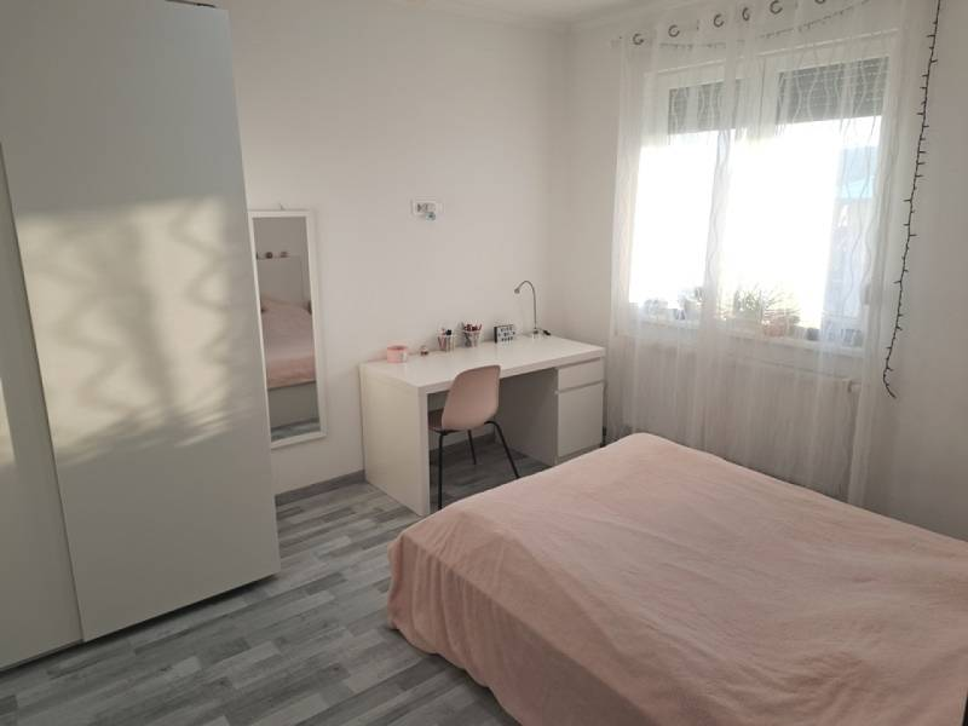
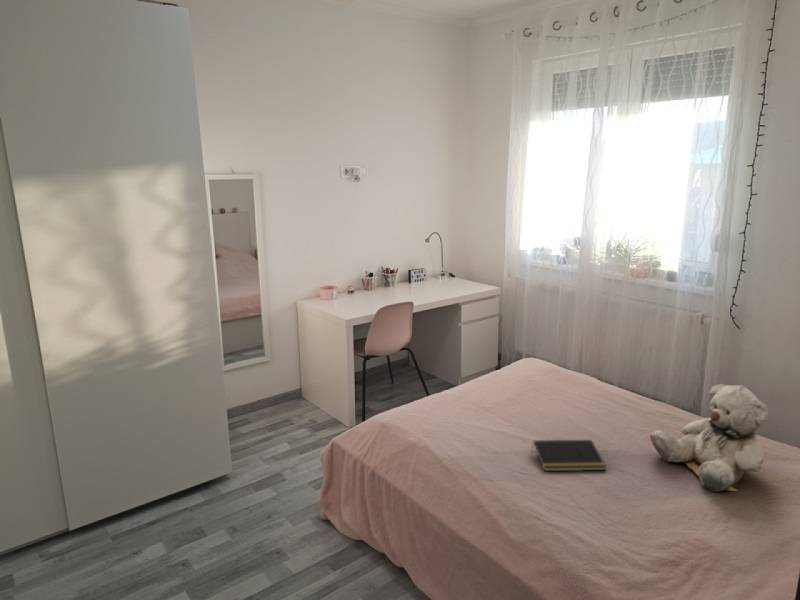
+ teddy bear (715, 428)
+ notepad (568, 454)
